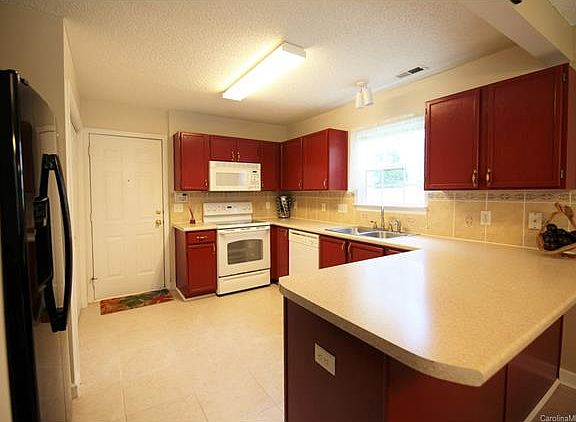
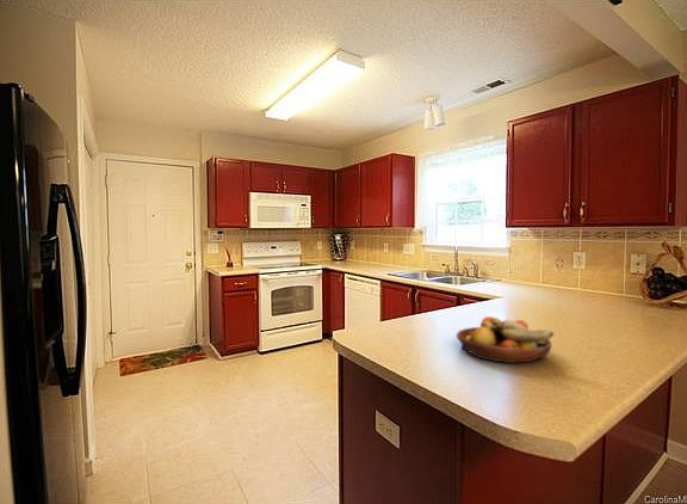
+ fruit bowl (502, 333)
